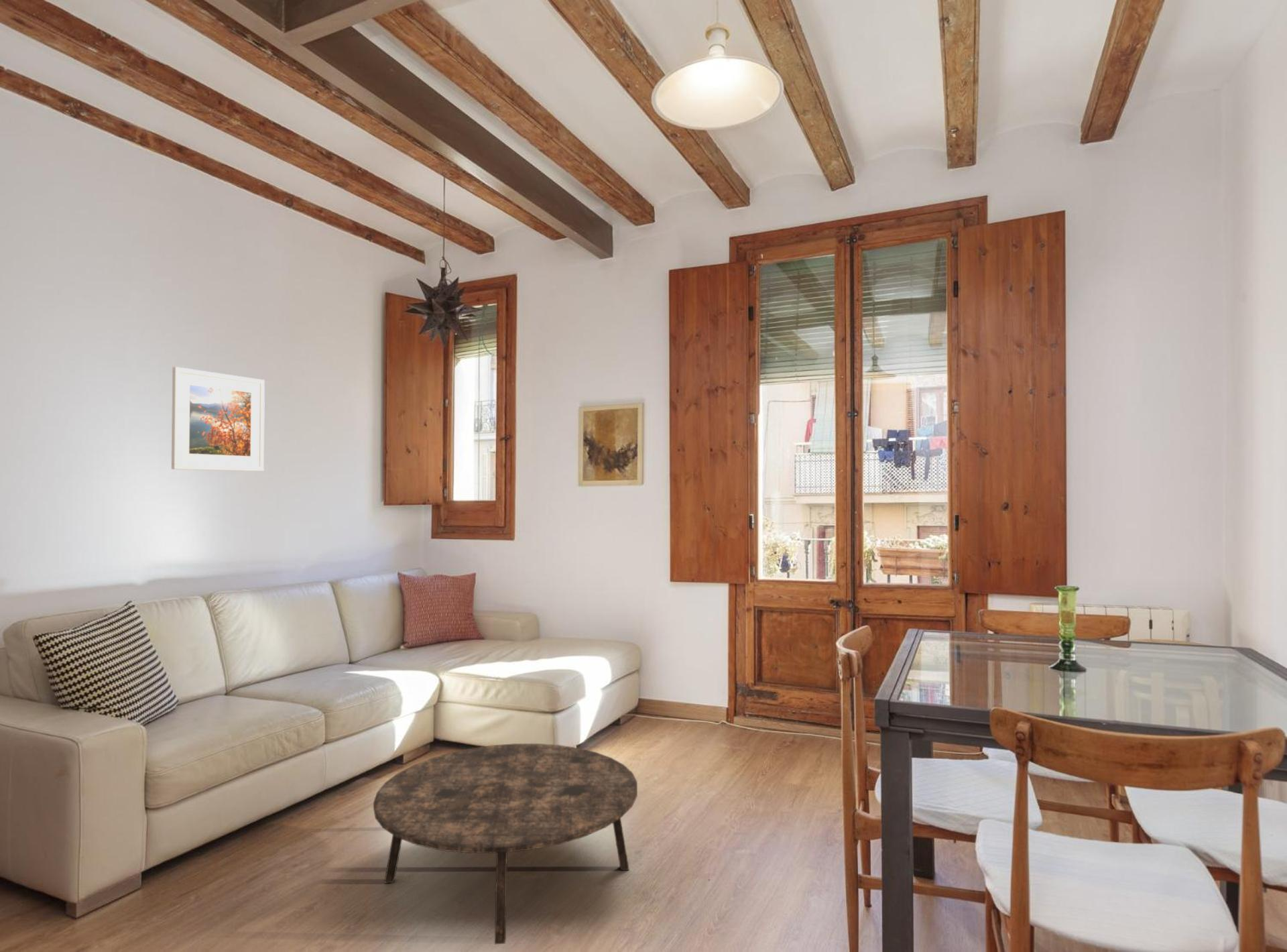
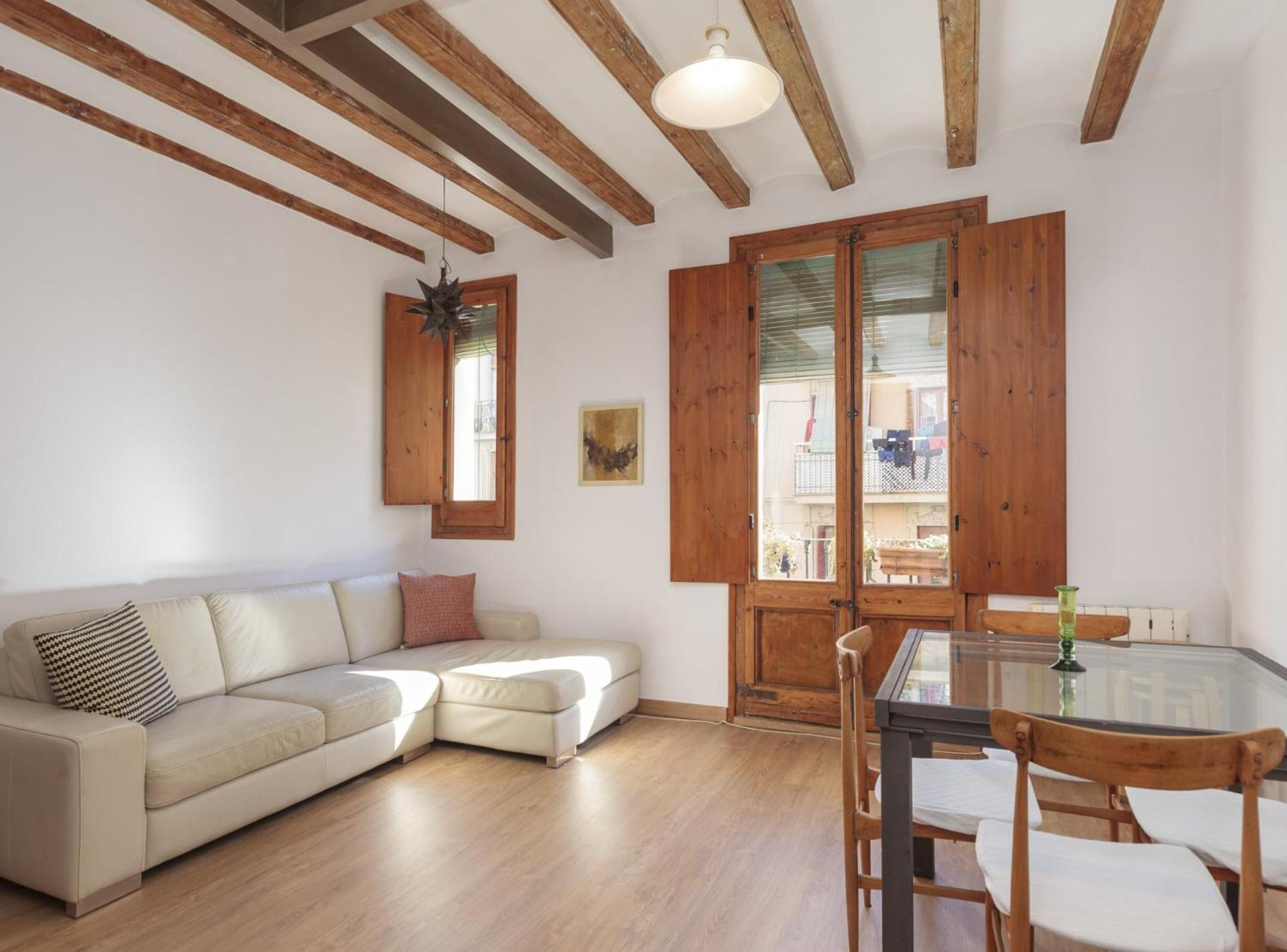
- coffee table (509, 830)
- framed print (221, 422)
